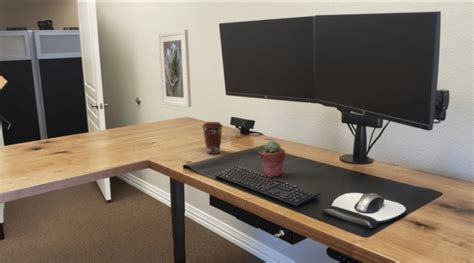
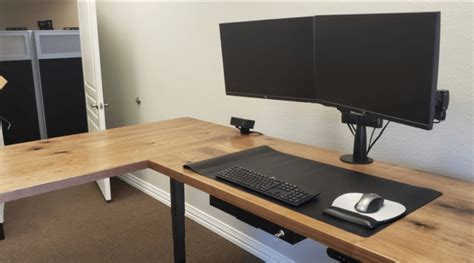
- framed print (173, 69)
- coffee cup (212, 137)
- potted succulent (272, 157)
